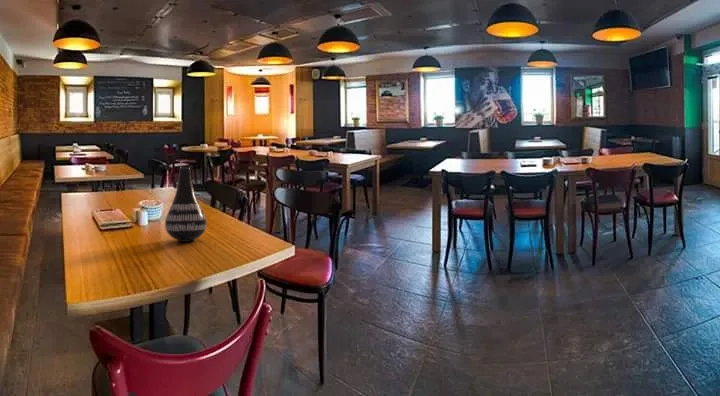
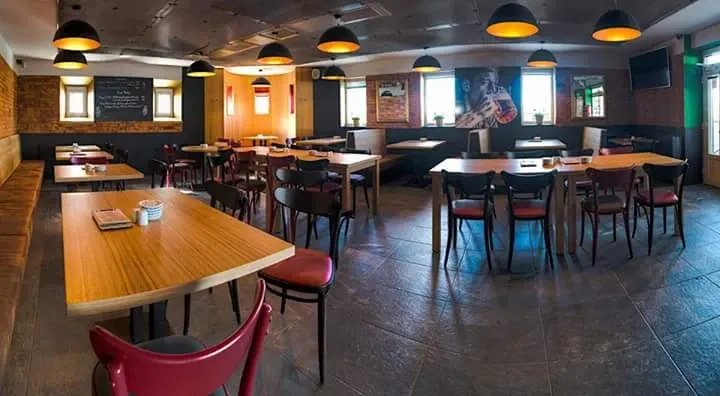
- vase (185, 204)
